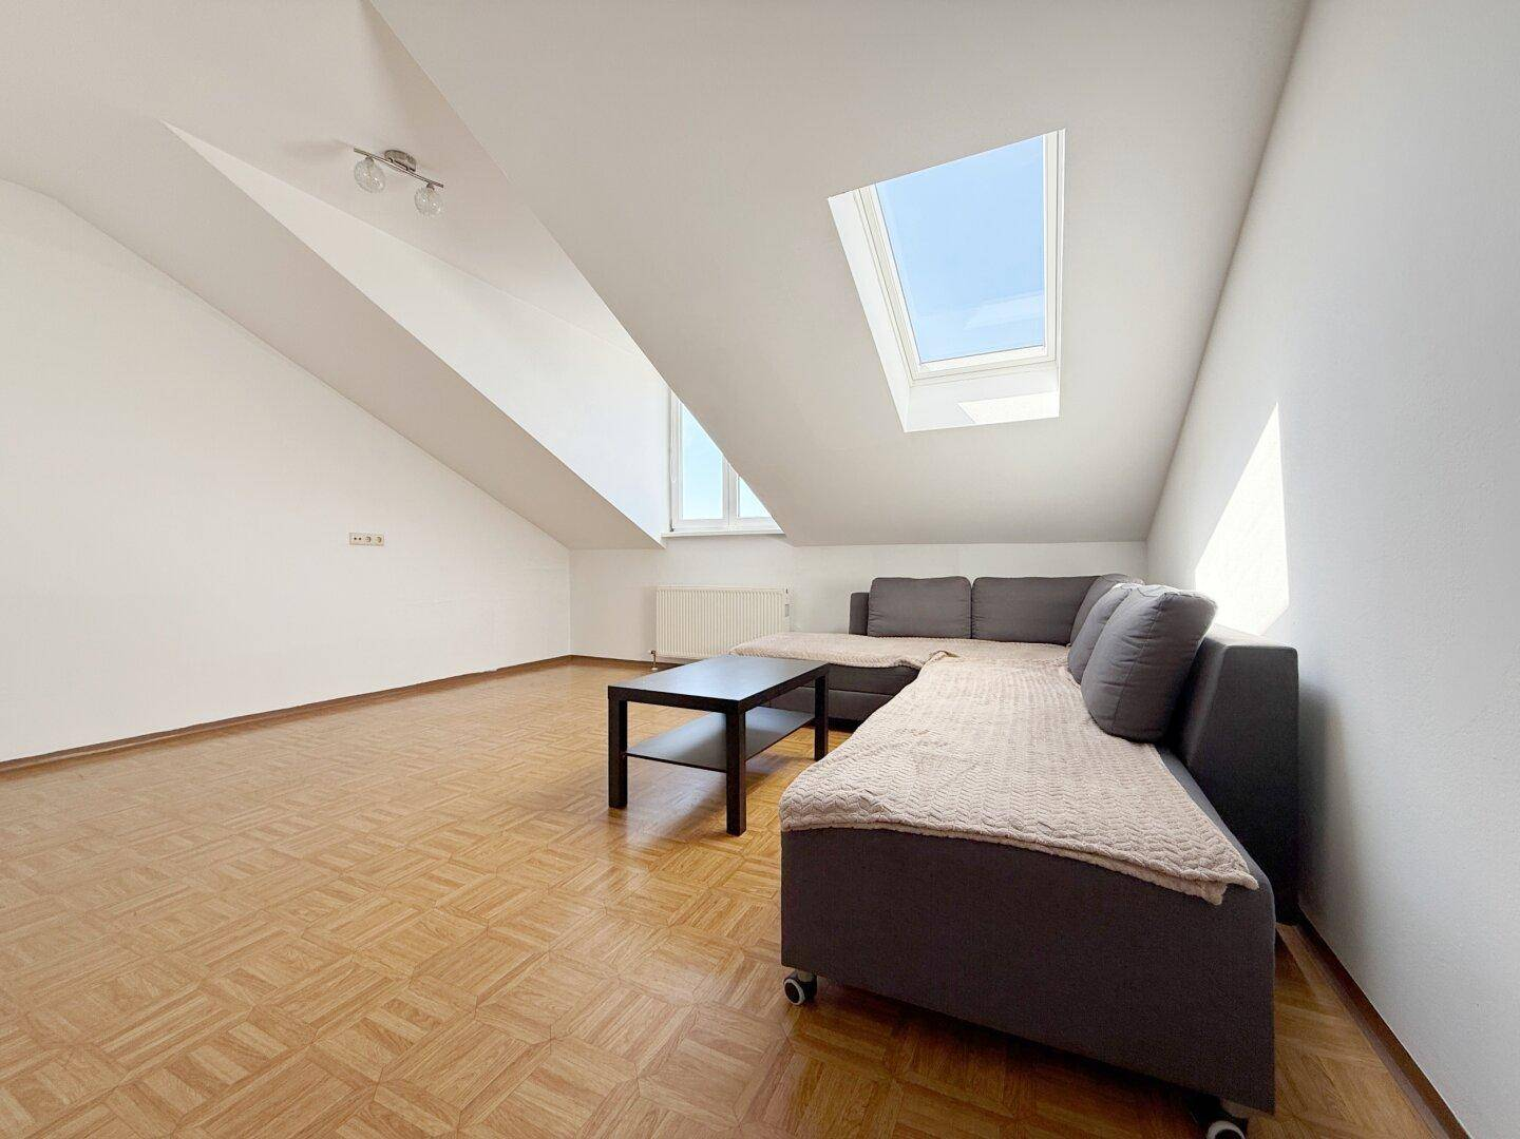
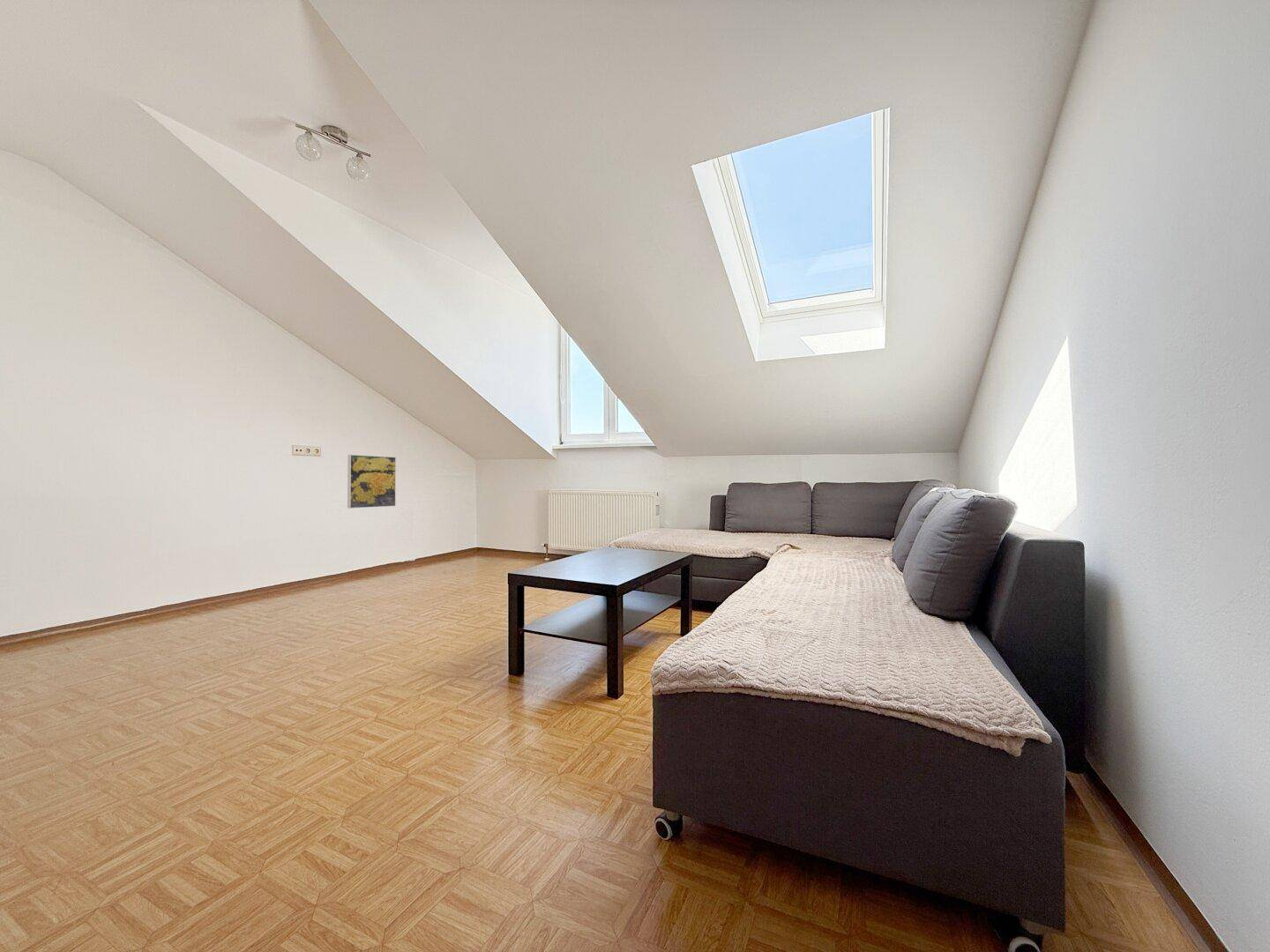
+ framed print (372, 481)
